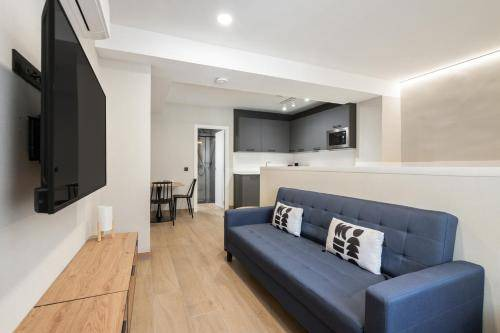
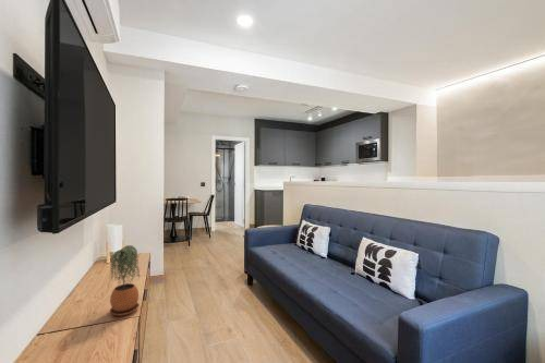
+ potted plant (126, 277)
